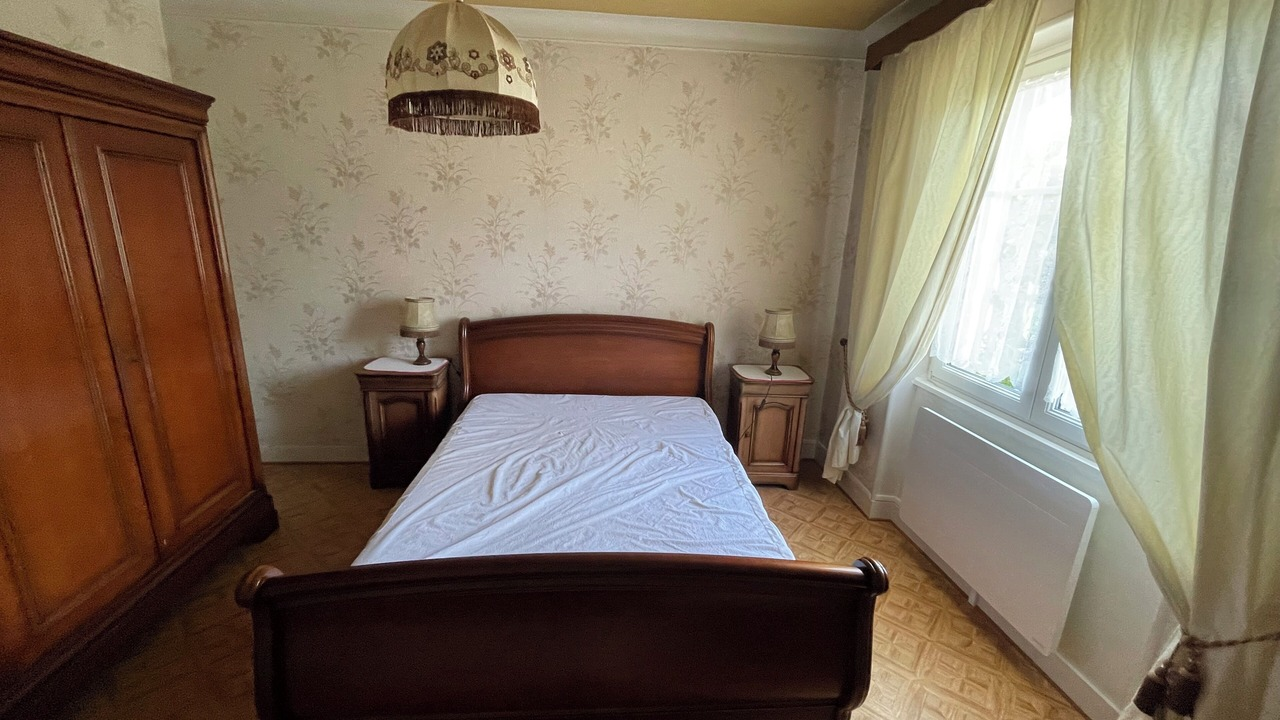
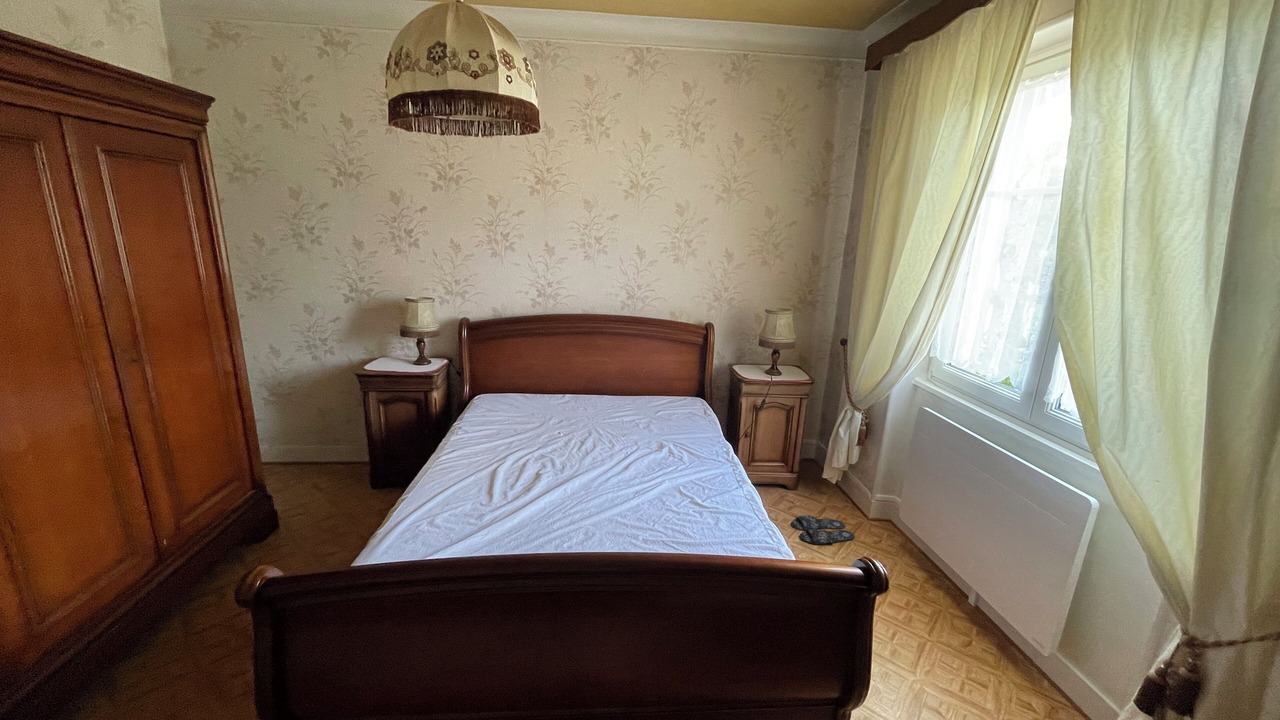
+ slippers (822, 528)
